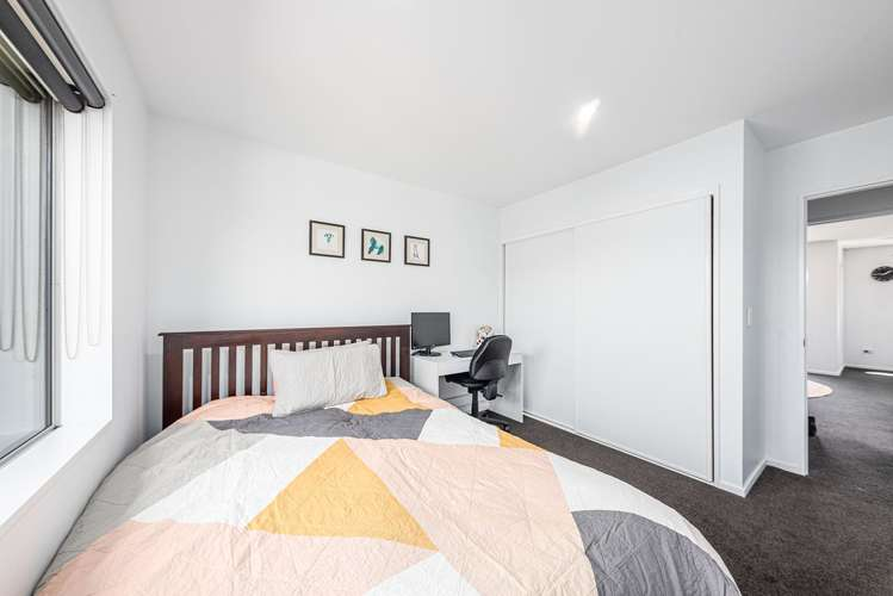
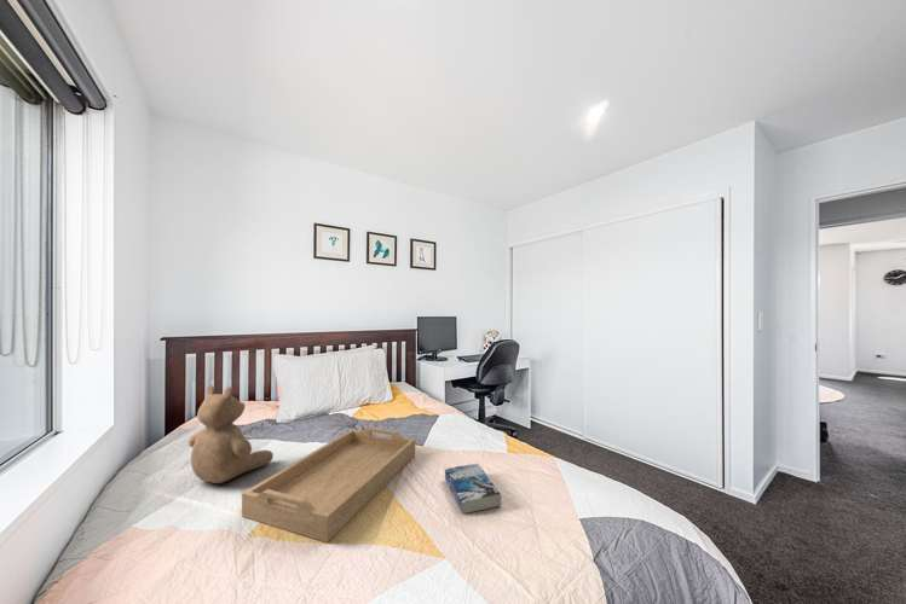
+ teddy bear (232, 428)
+ book (471, 486)
+ serving tray (342, 467)
